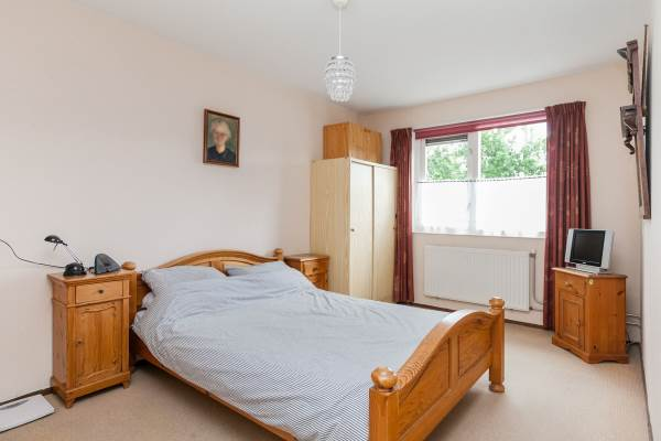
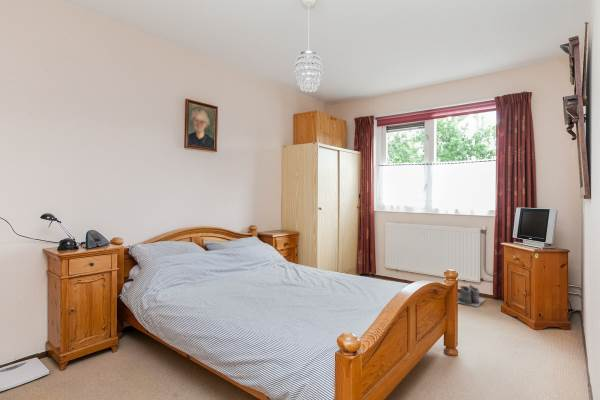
+ boots (467, 292)
